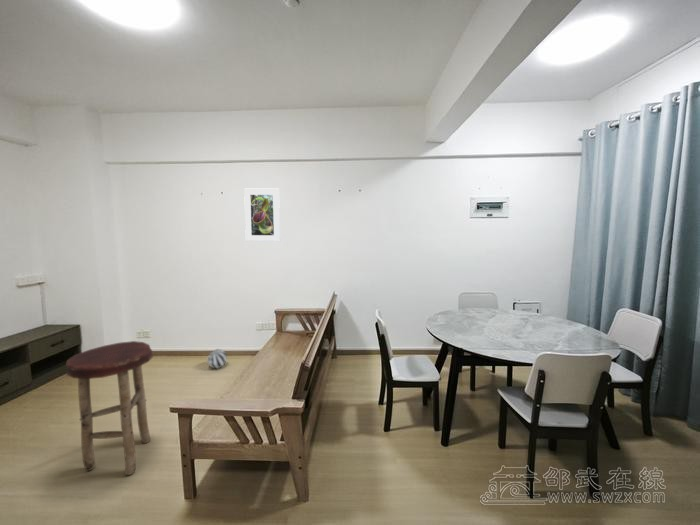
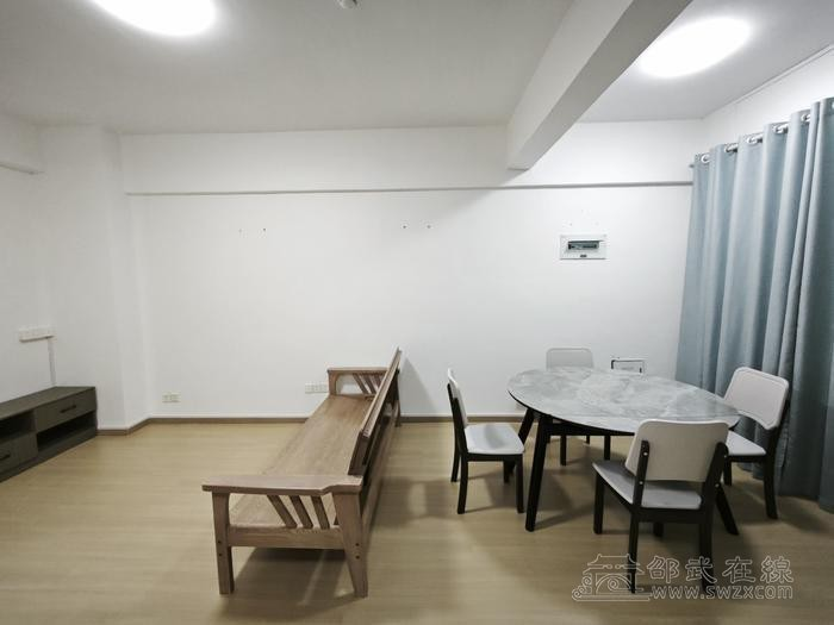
- stool (116, 407)
- decorative ball (217, 358)
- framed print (262, 215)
